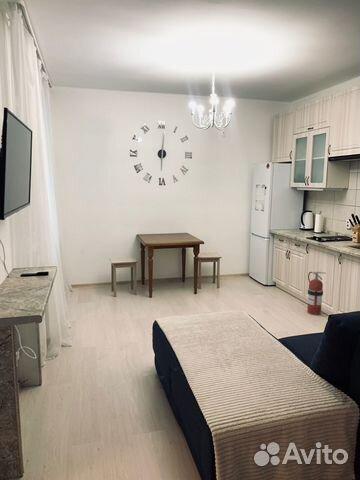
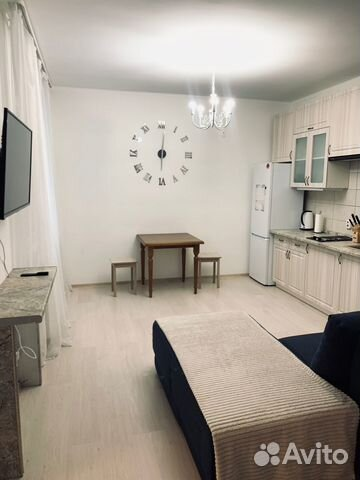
- fire extinguisher (315, 291)
